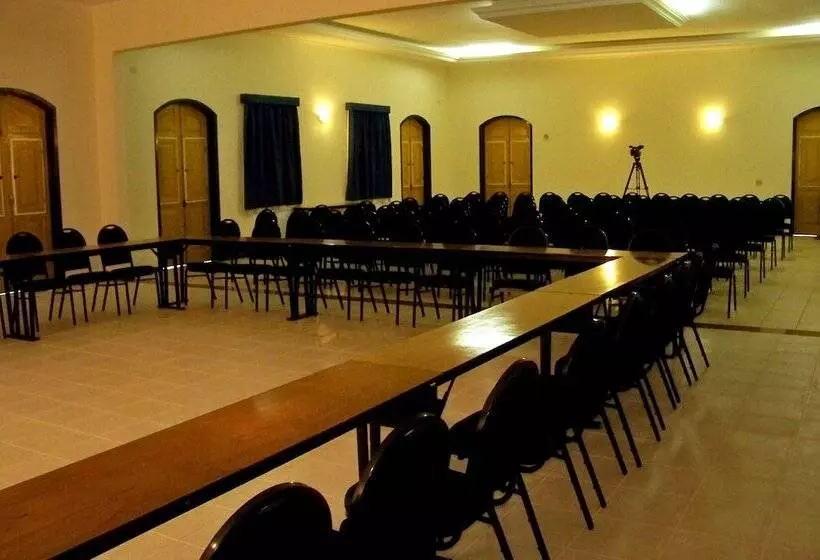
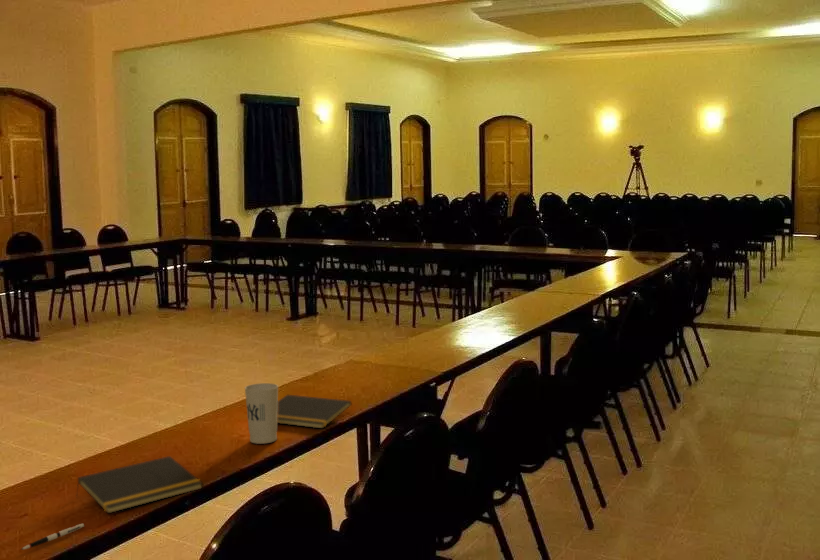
+ notepad (304, 410)
+ cup (262, 413)
+ pen (53, 536)
+ notepad (140, 482)
